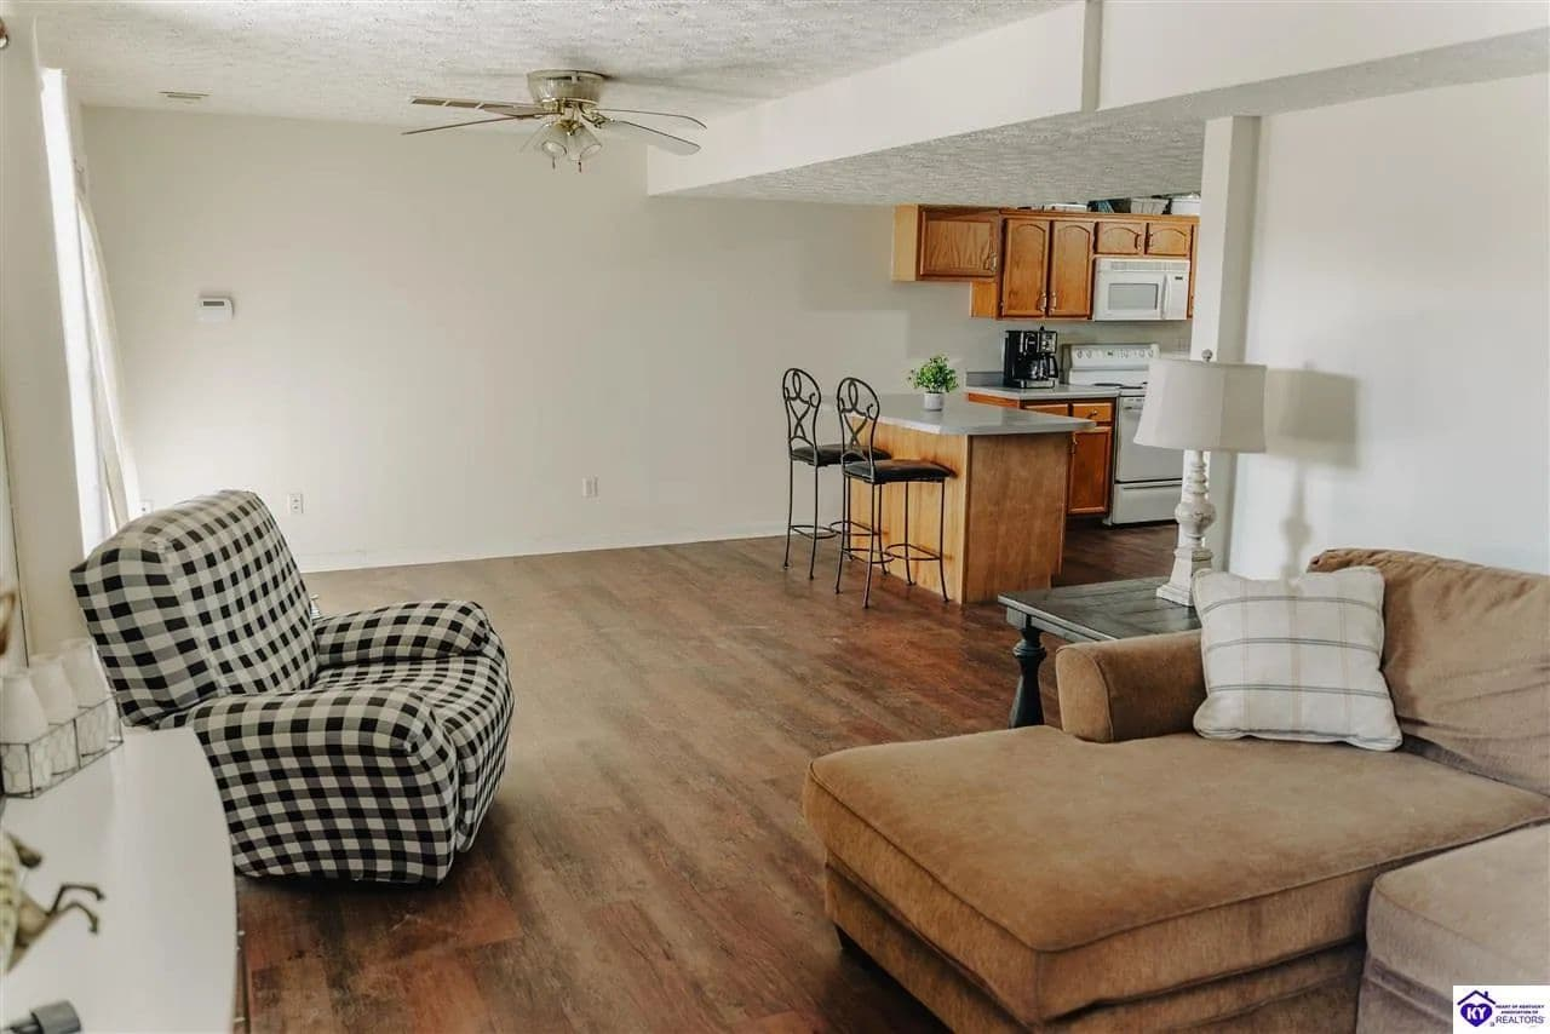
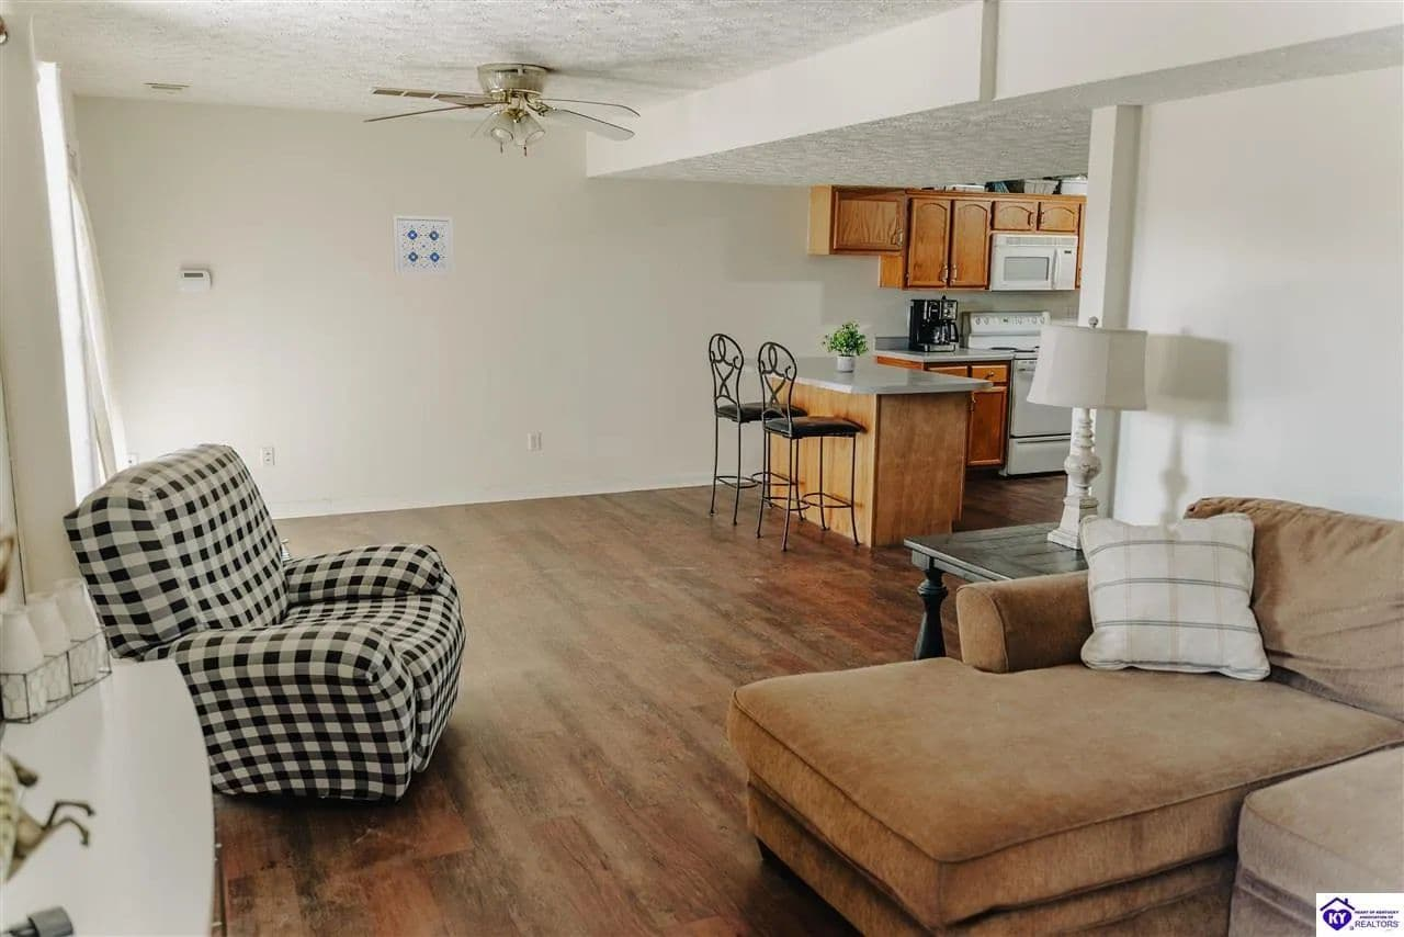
+ wall art (423, 246)
